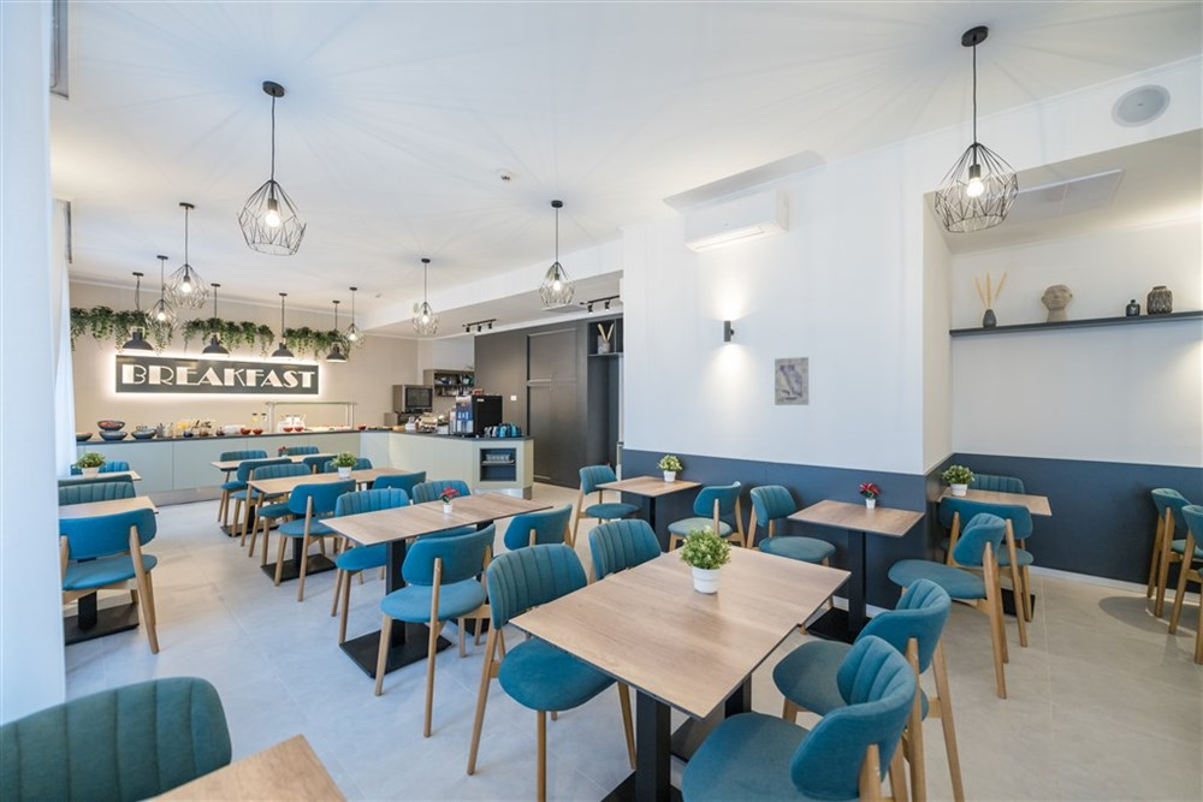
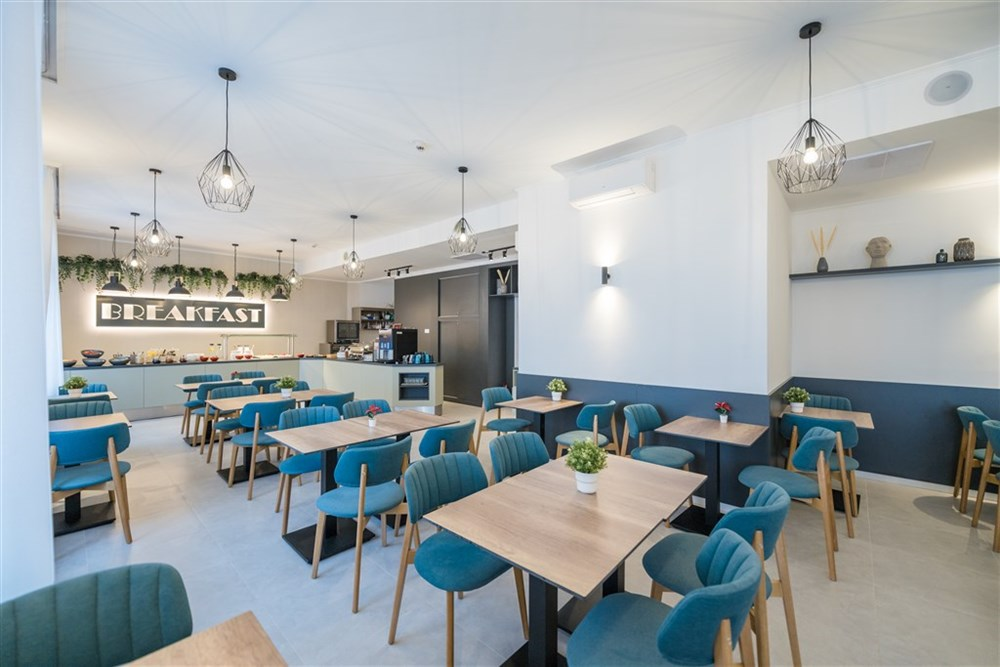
- wall art (790, 381)
